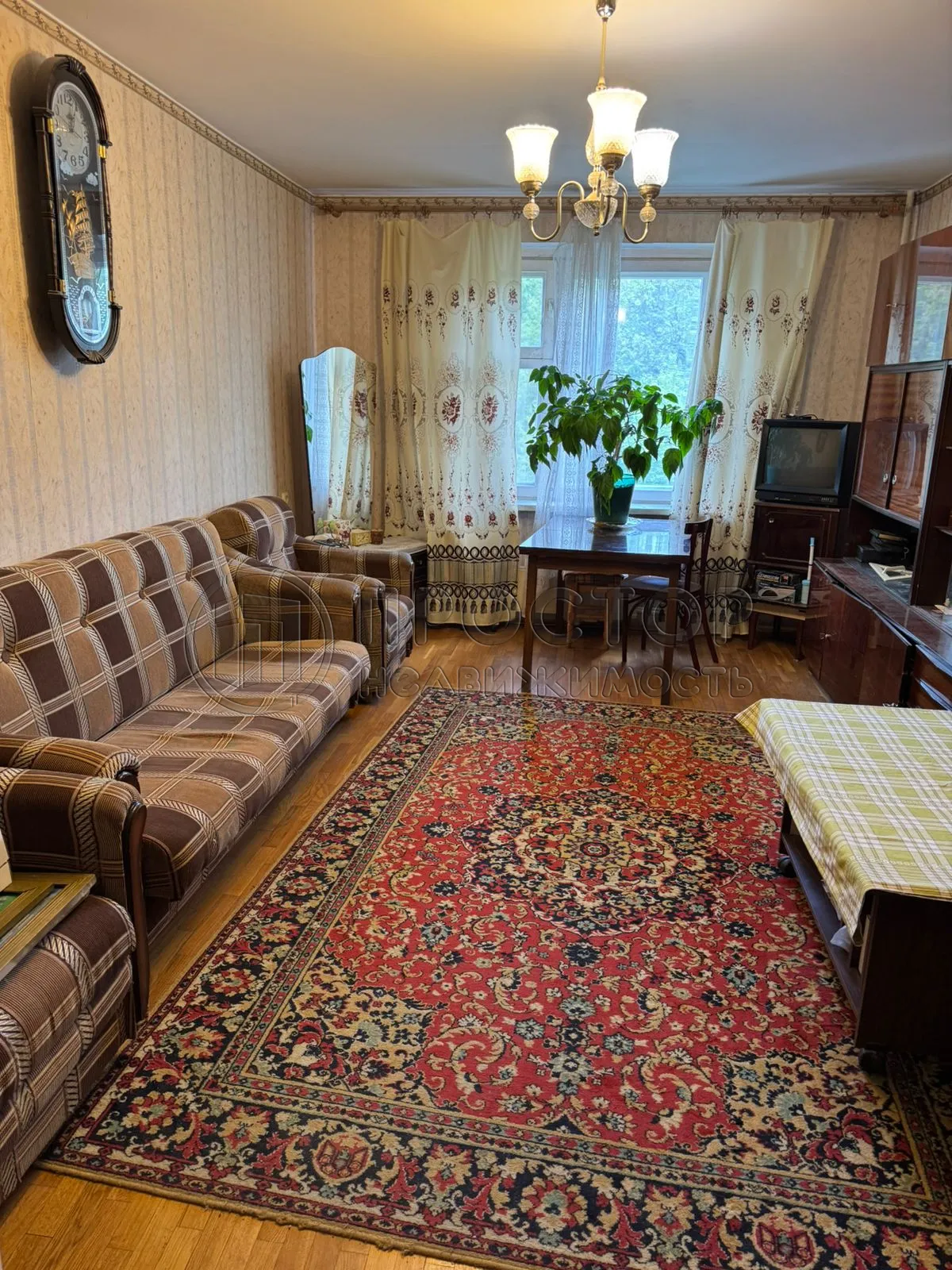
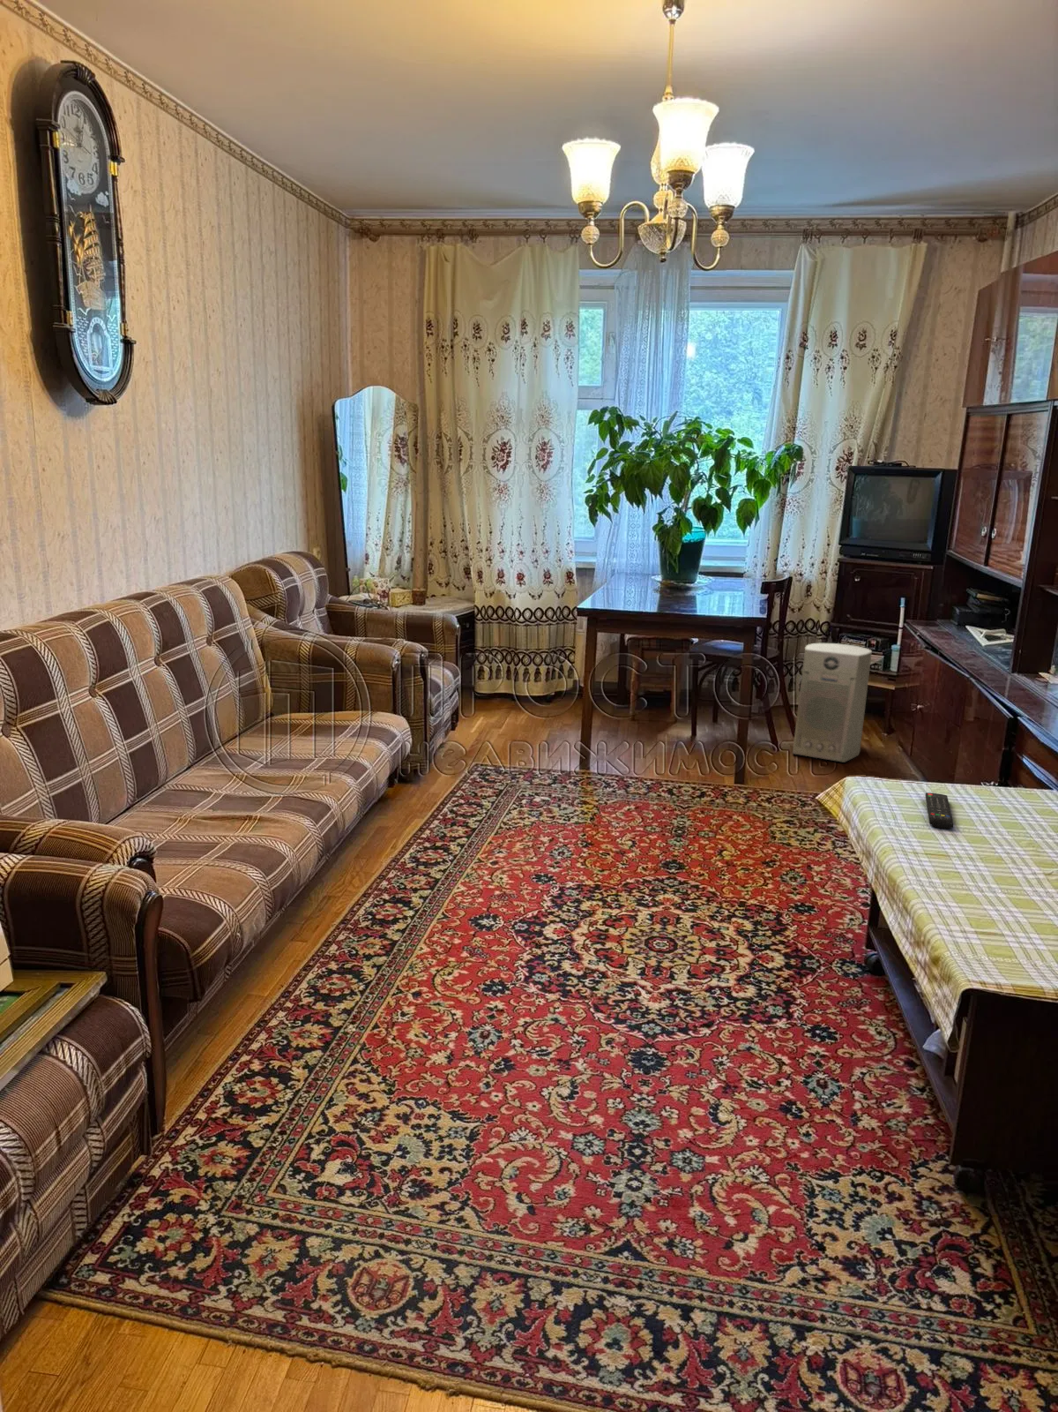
+ remote control (938, 809)
+ fan (832, 699)
